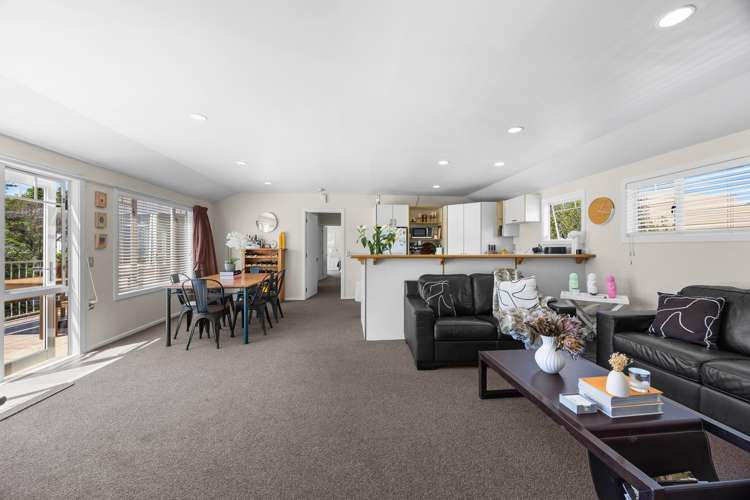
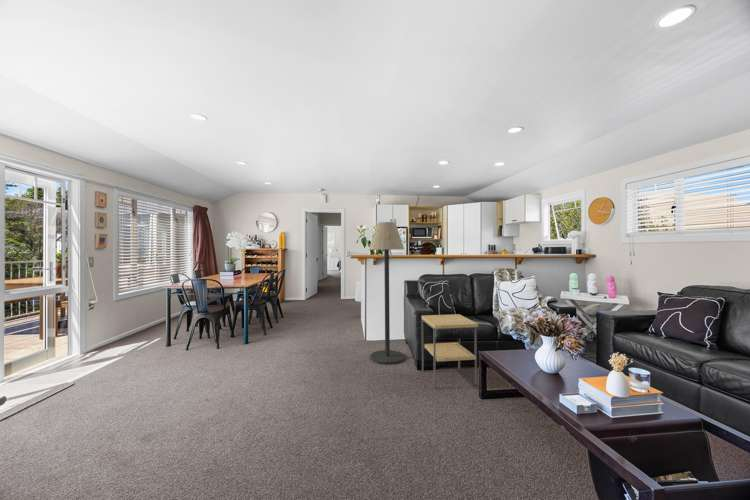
+ floor lamp (386, 290)
+ side table (448, 348)
